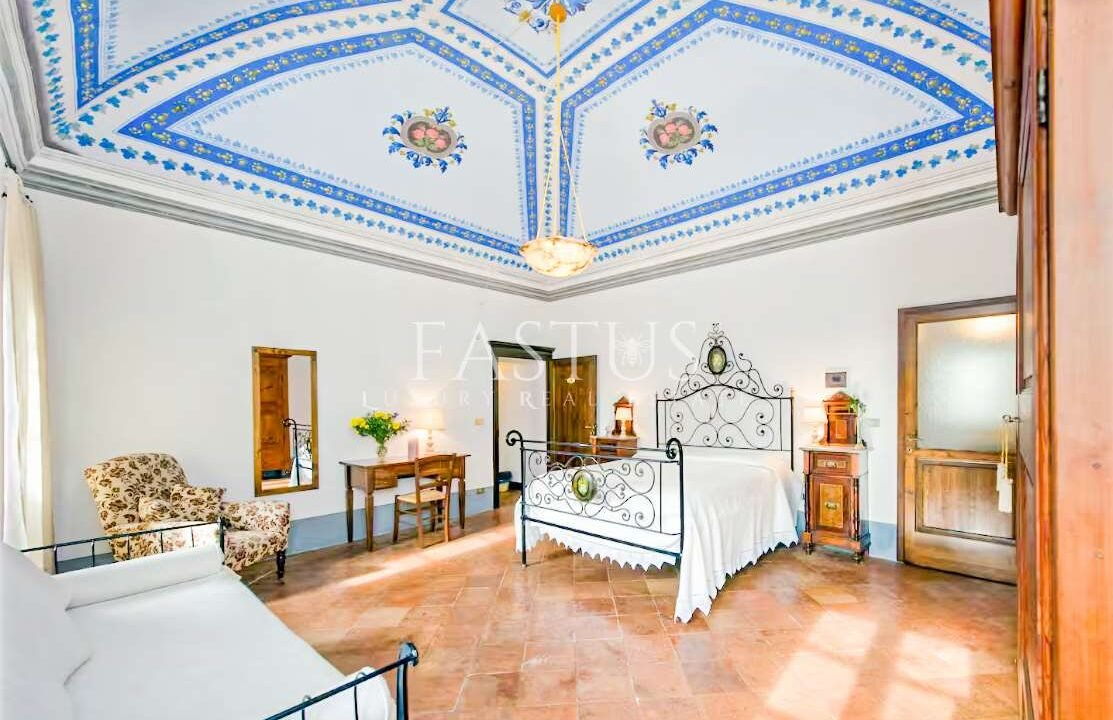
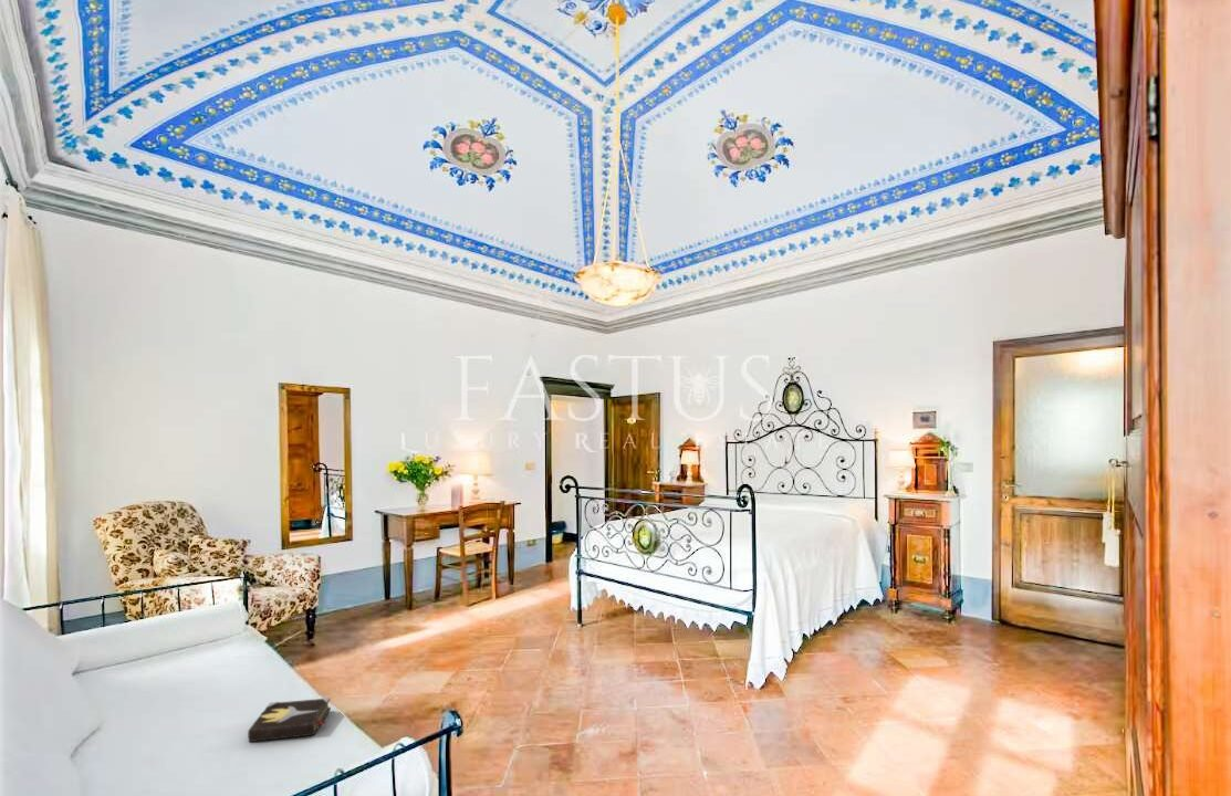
+ hardback book (291, 718)
